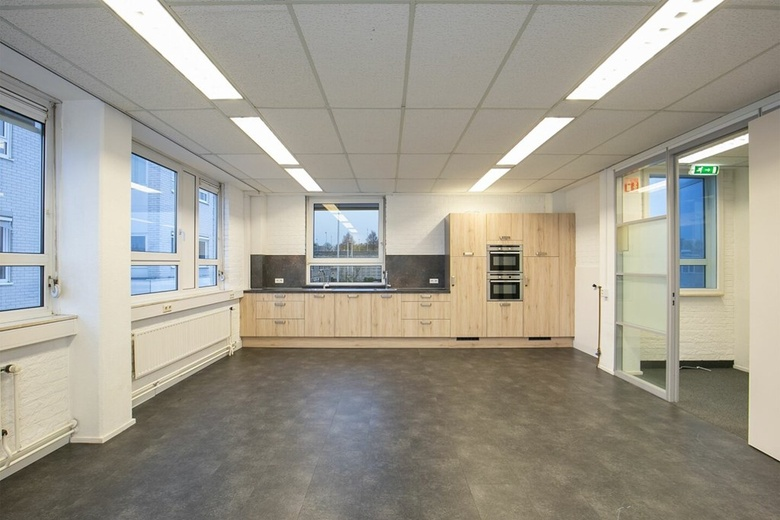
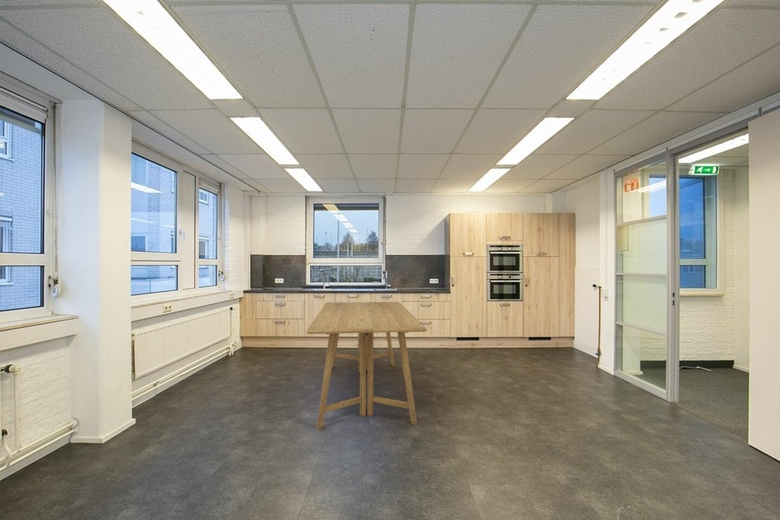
+ dining table (364, 351)
